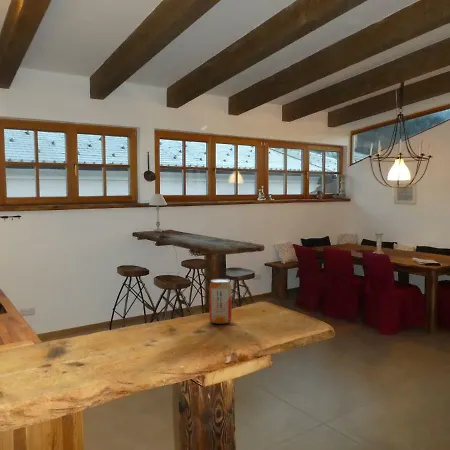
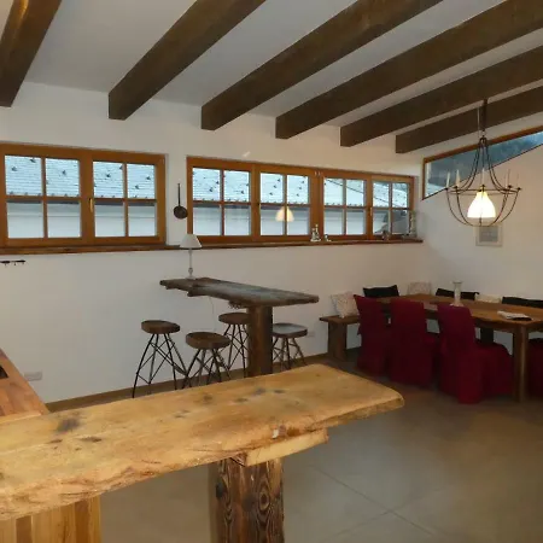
- beverage can (220, 300)
